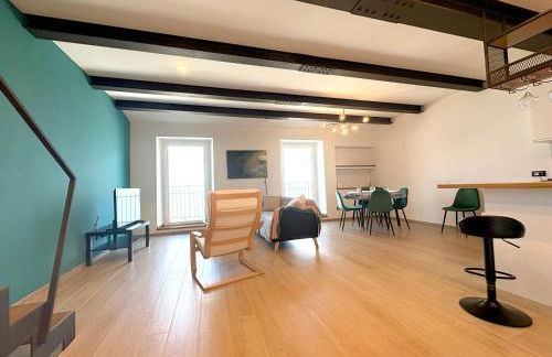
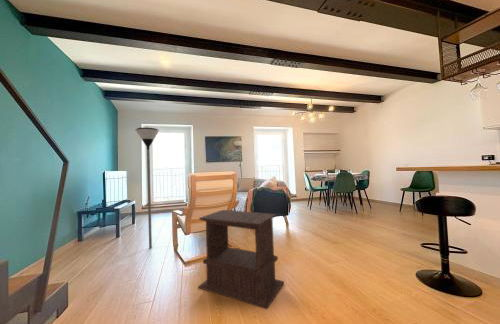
+ side table (240, 250)
+ floor lamp (149, 187)
